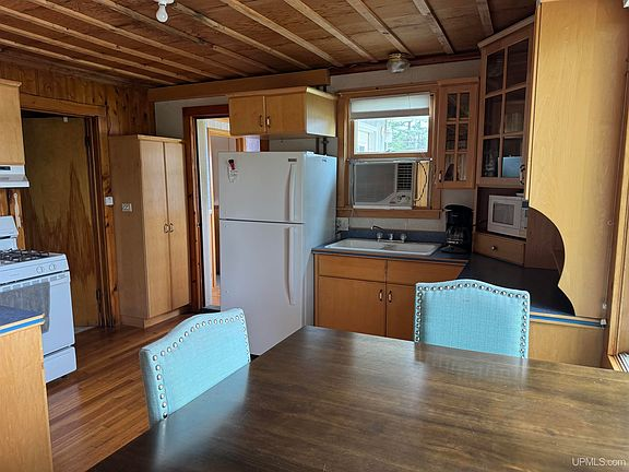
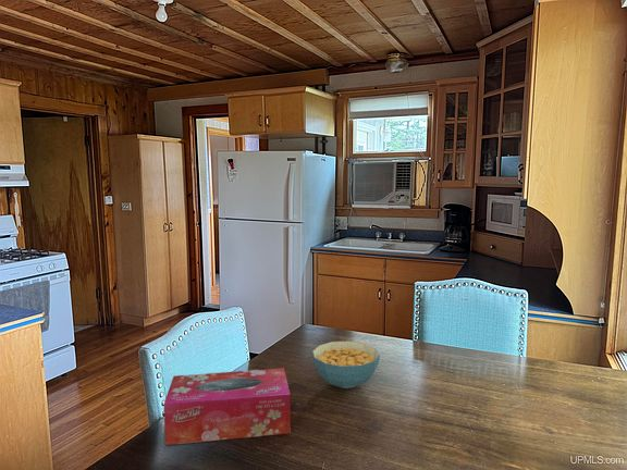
+ cereal bowl (345, 368)
+ tissue box (229, 403)
